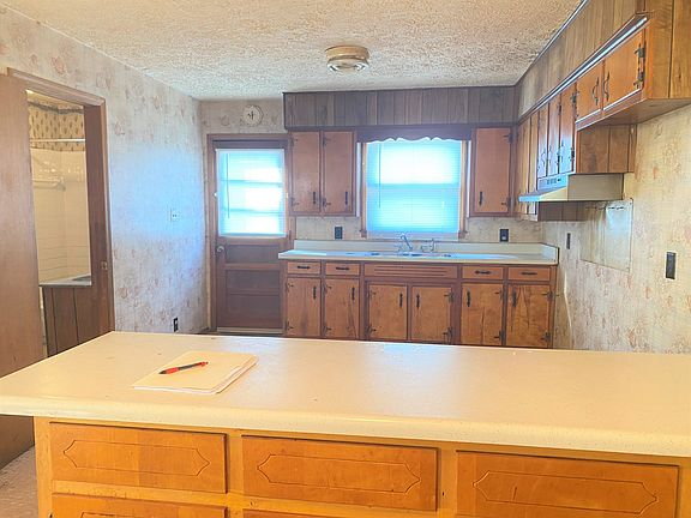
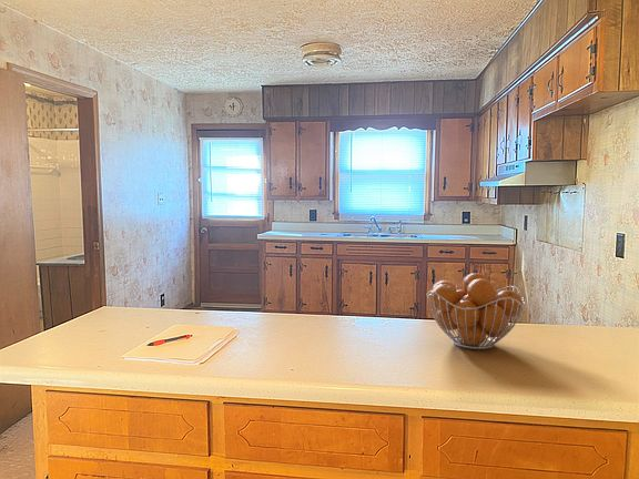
+ fruit basket (474, 309)
